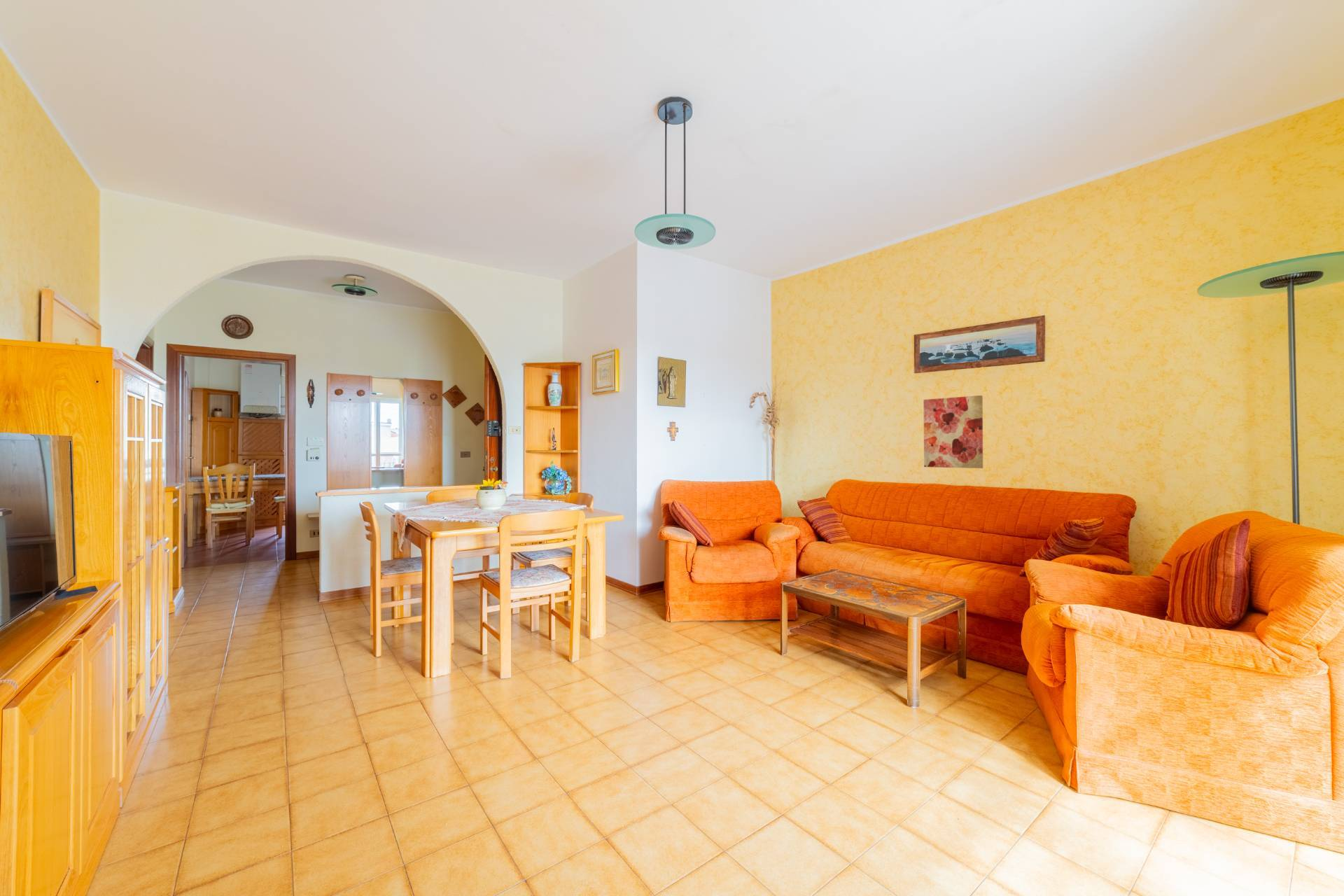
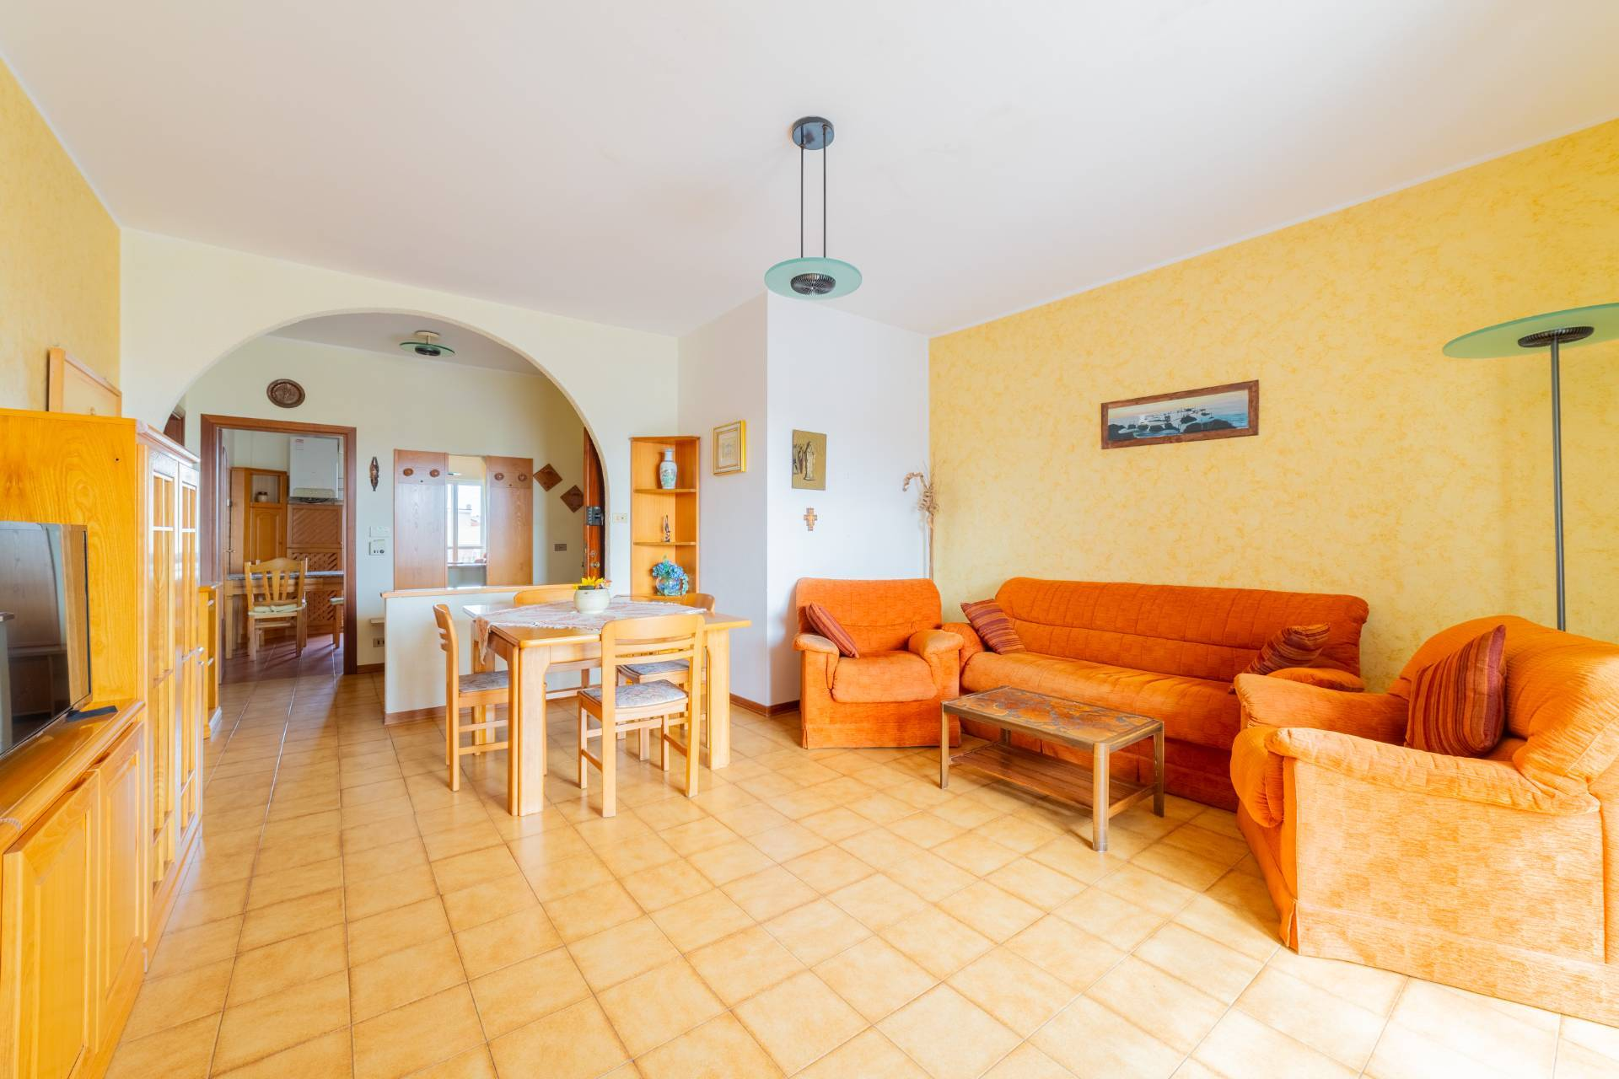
- wall art (952, 433)
